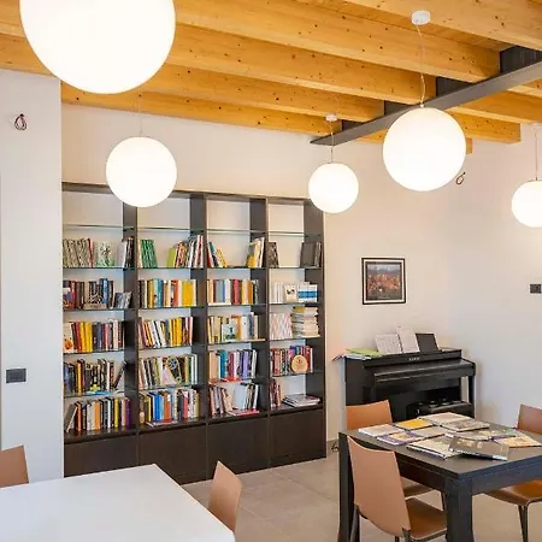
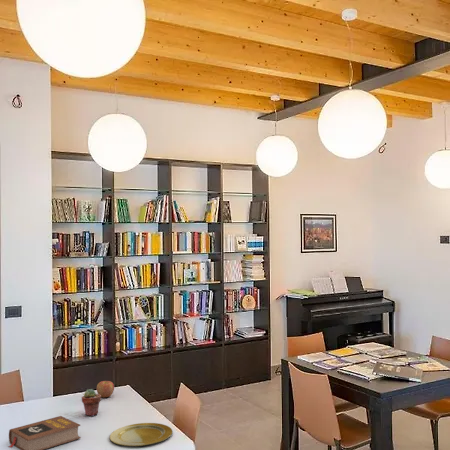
+ apple (105, 389)
+ potted succulent (91, 401)
+ book (42, 434)
+ plate (141, 434)
